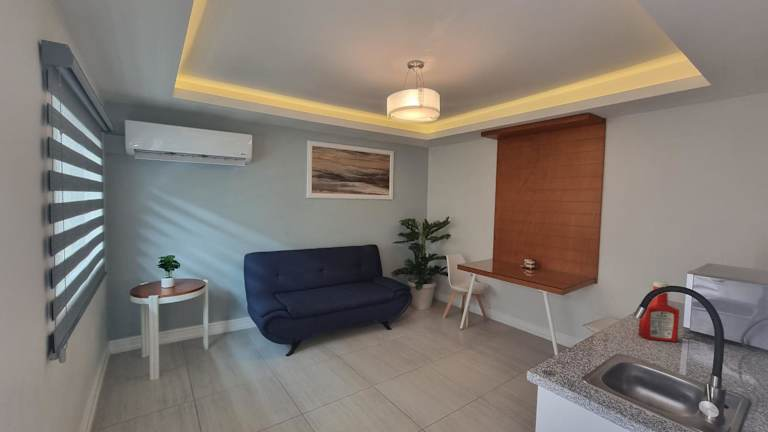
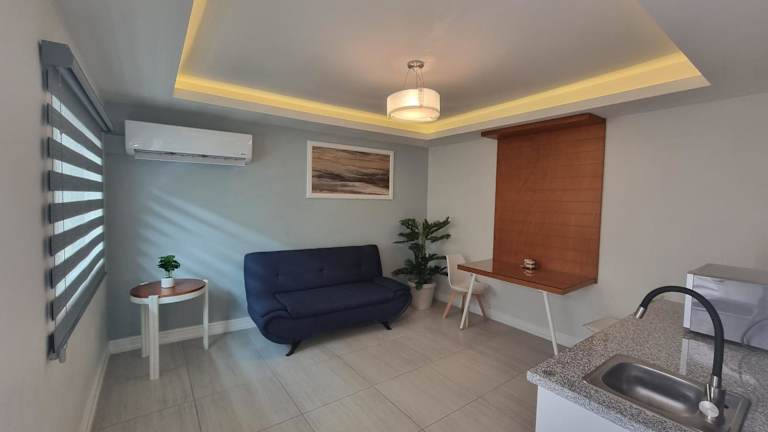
- soap bottle (659, 310)
